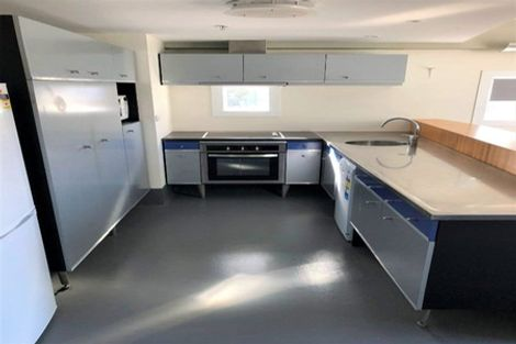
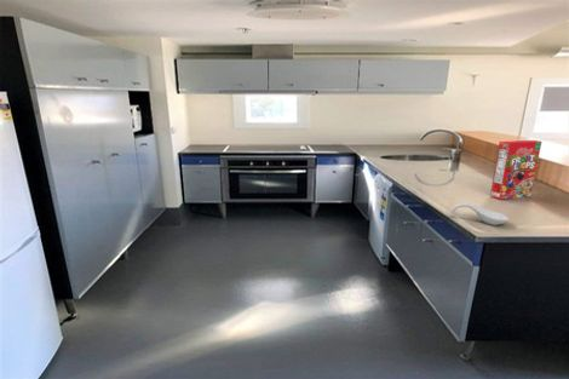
+ spoon rest (478, 213)
+ cereal box (515, 168)
